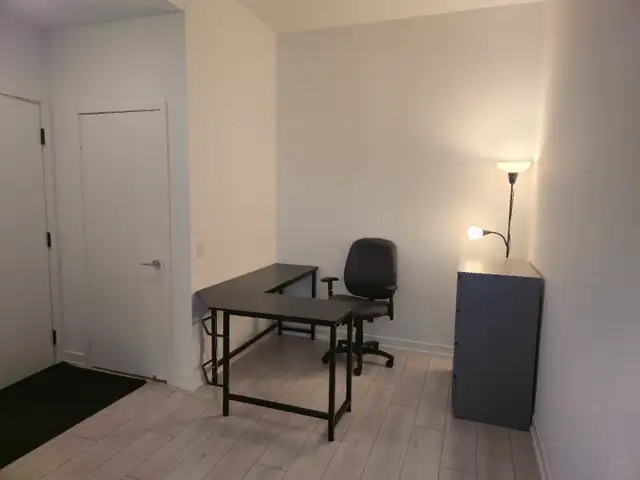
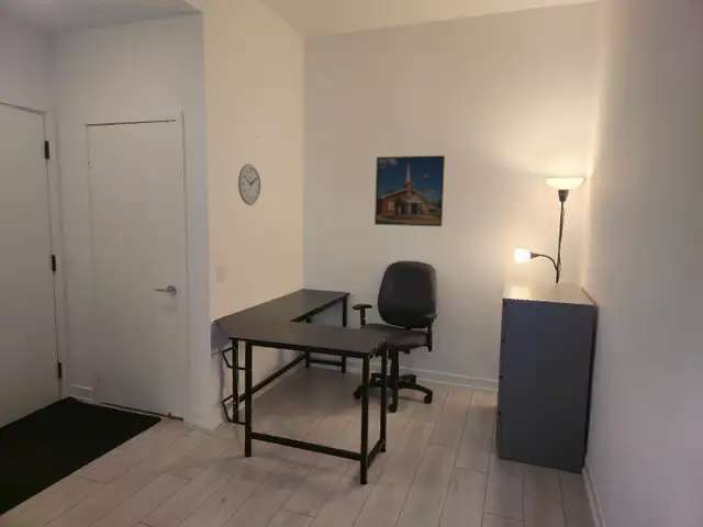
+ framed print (409, 191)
+ wall clock (250, 184)
